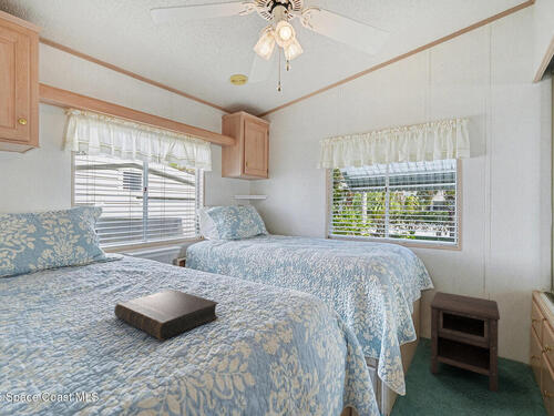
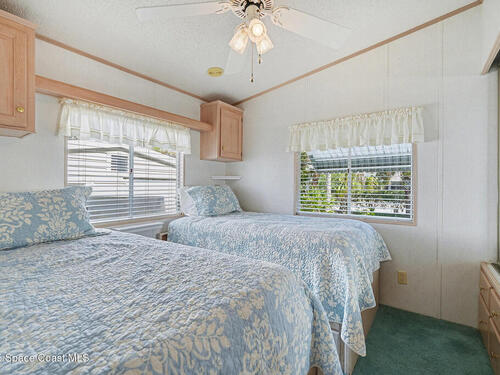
- nightstand (463, 335)
- book (166, 310)
